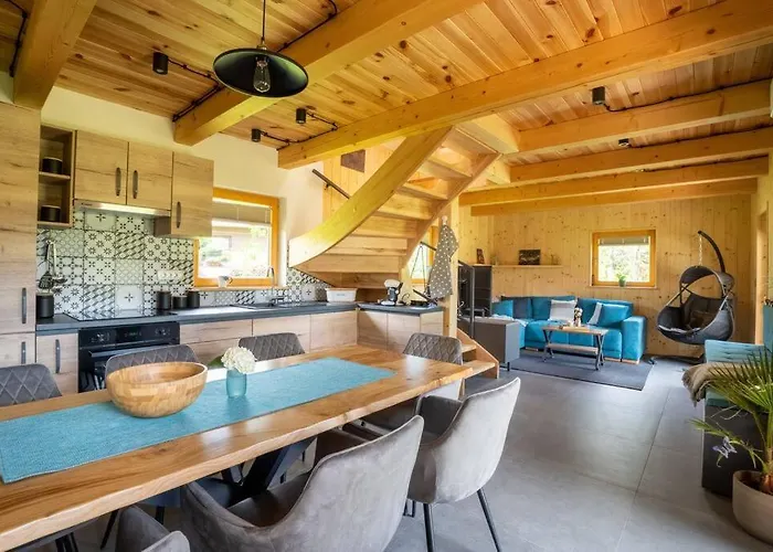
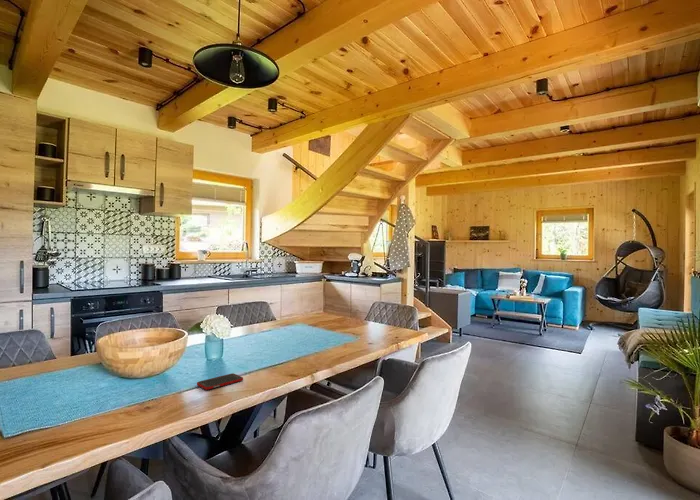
+ cell phone (220, 381)
